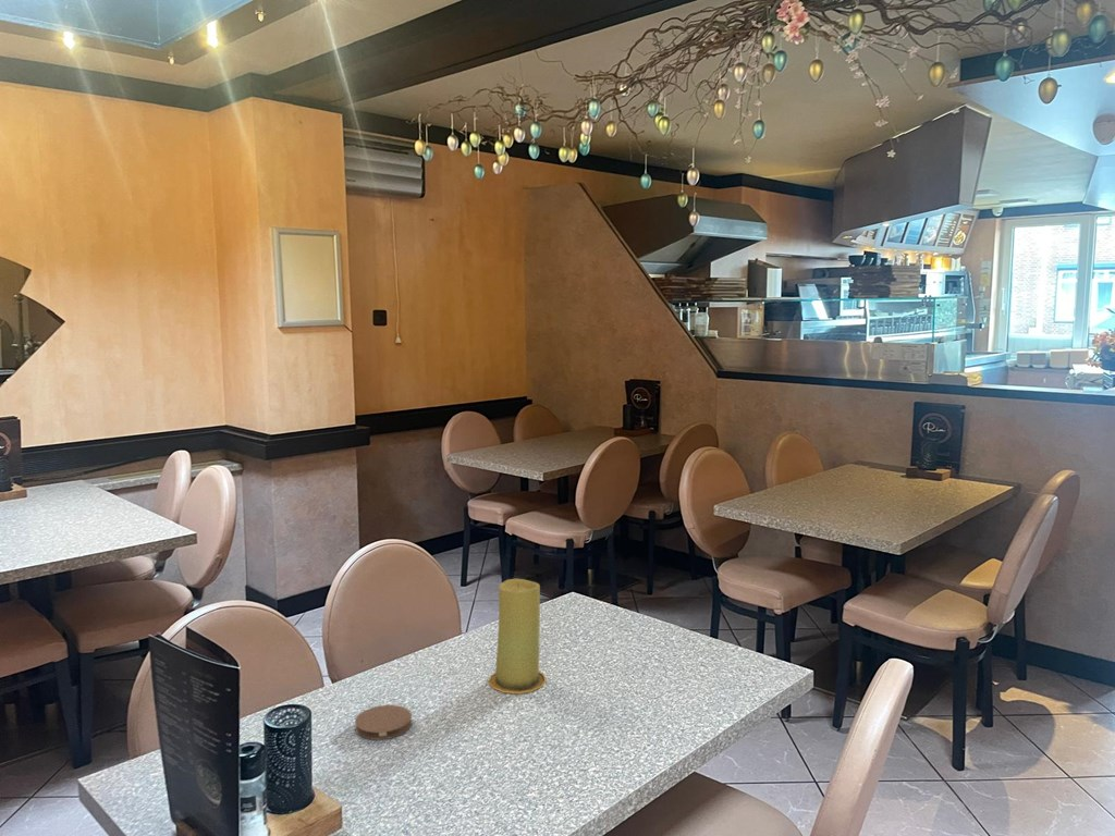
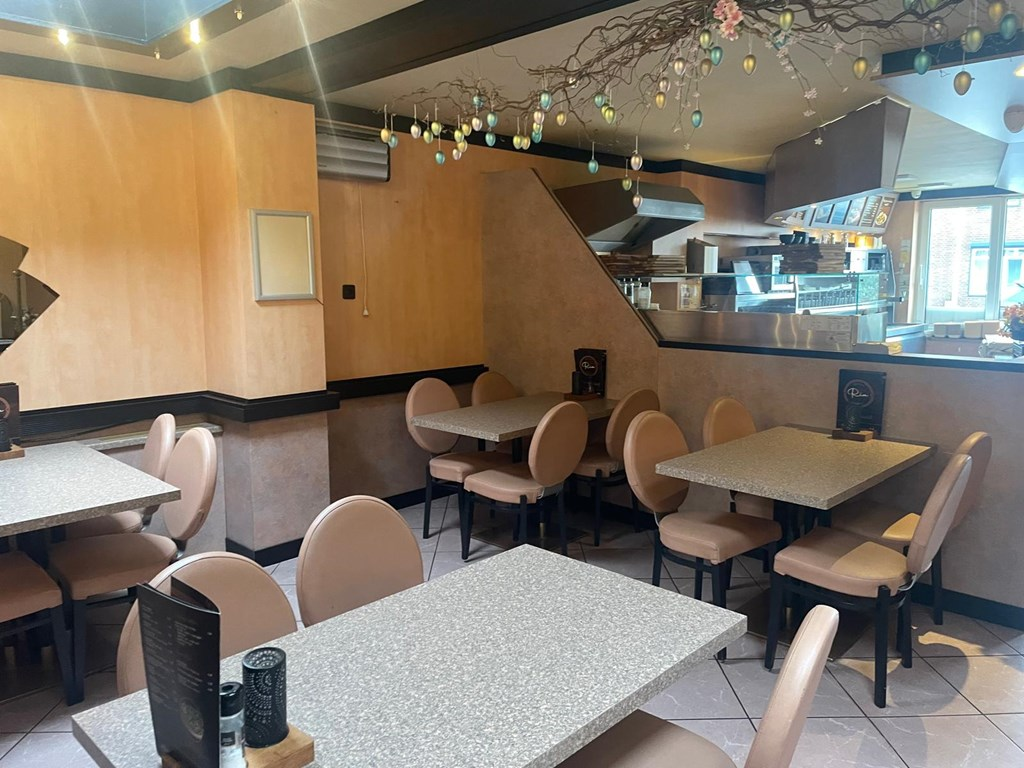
- candle (517, 632)
- coaster (383, 722)
